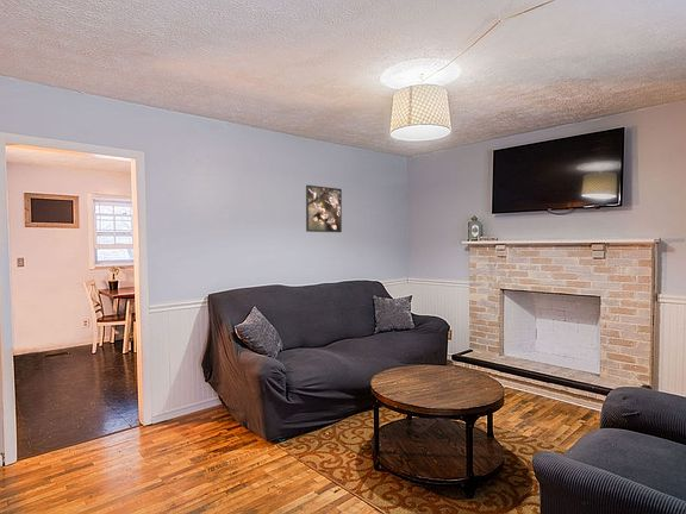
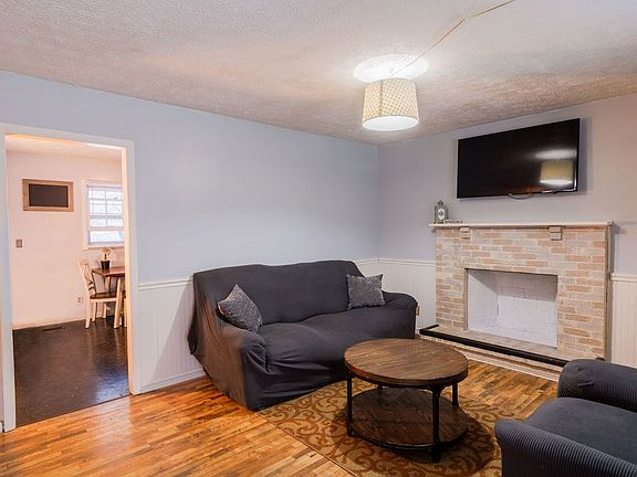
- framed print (324, 209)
